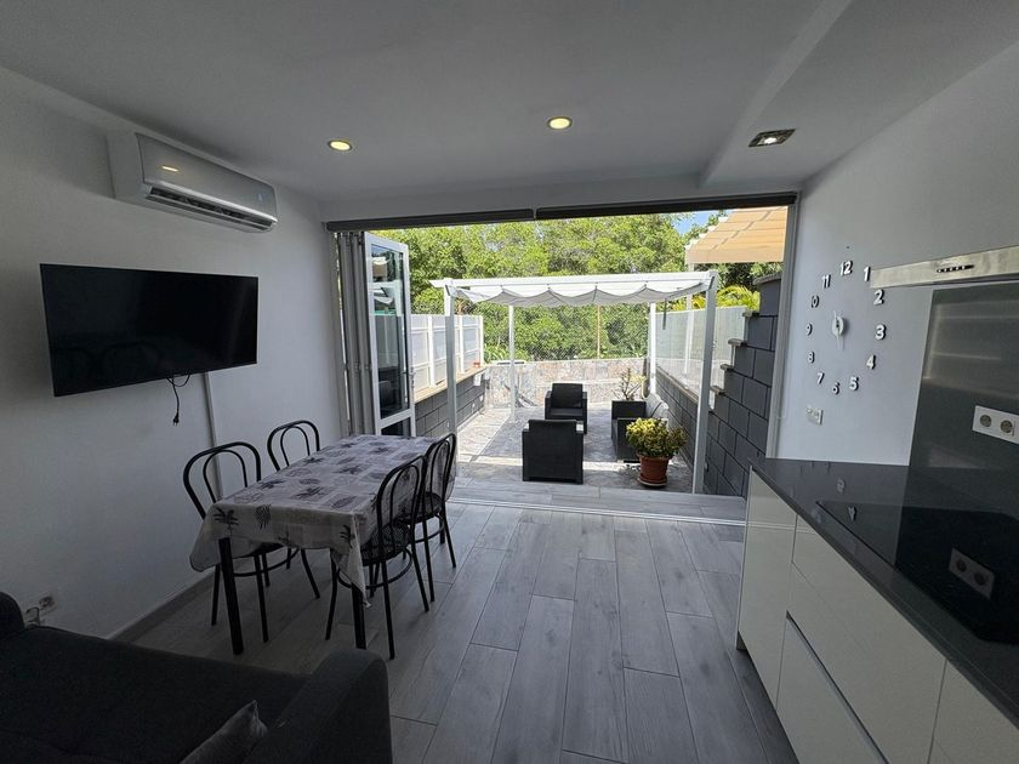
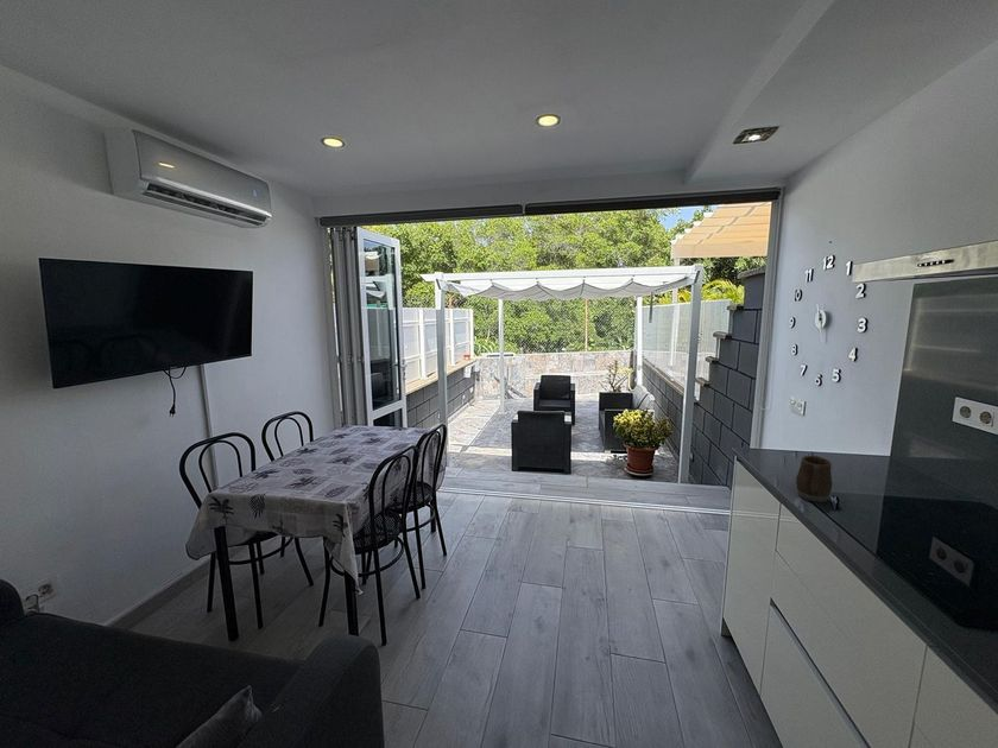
+ mug (814, 478)
